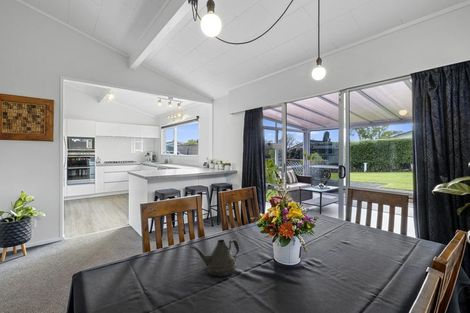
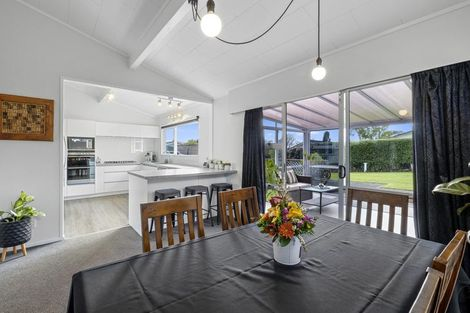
- teapot (215, 255)
